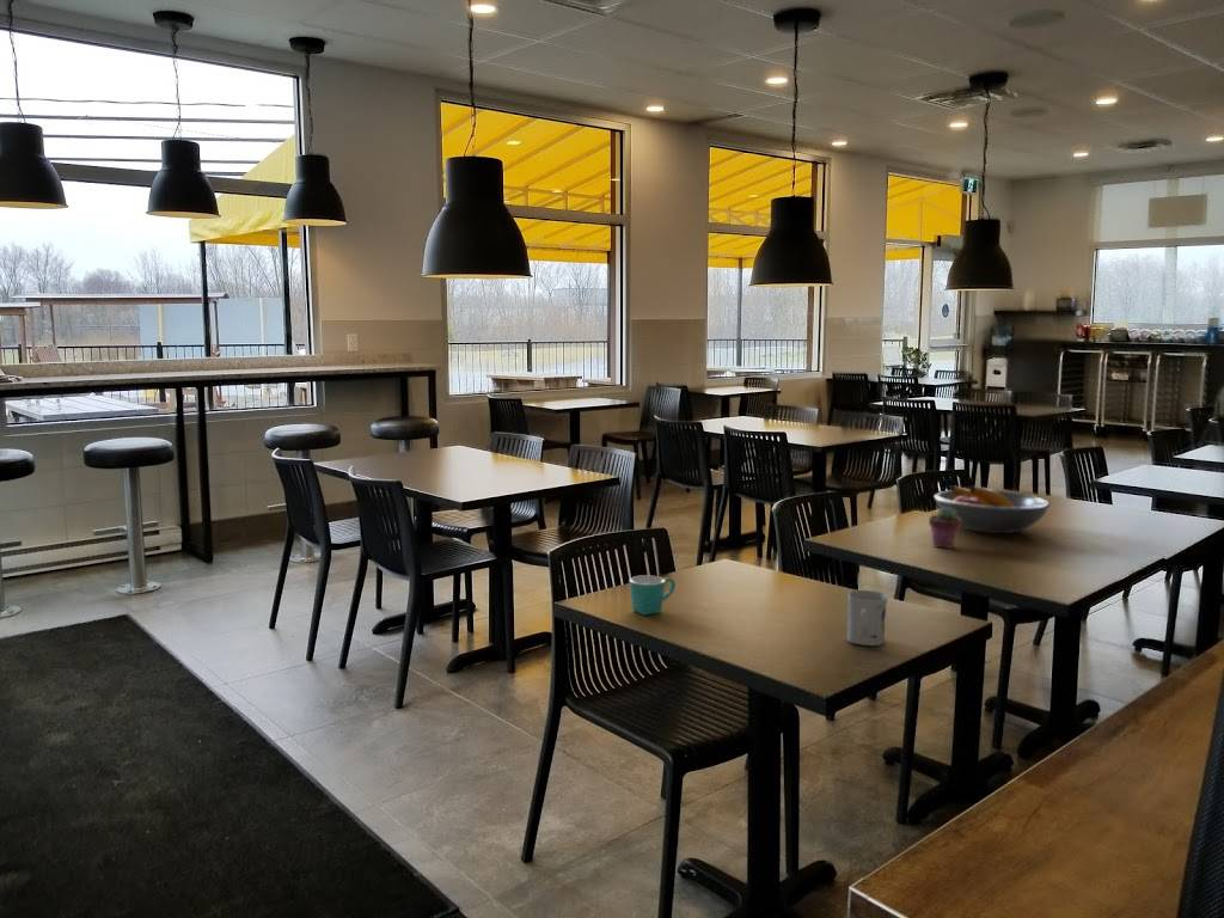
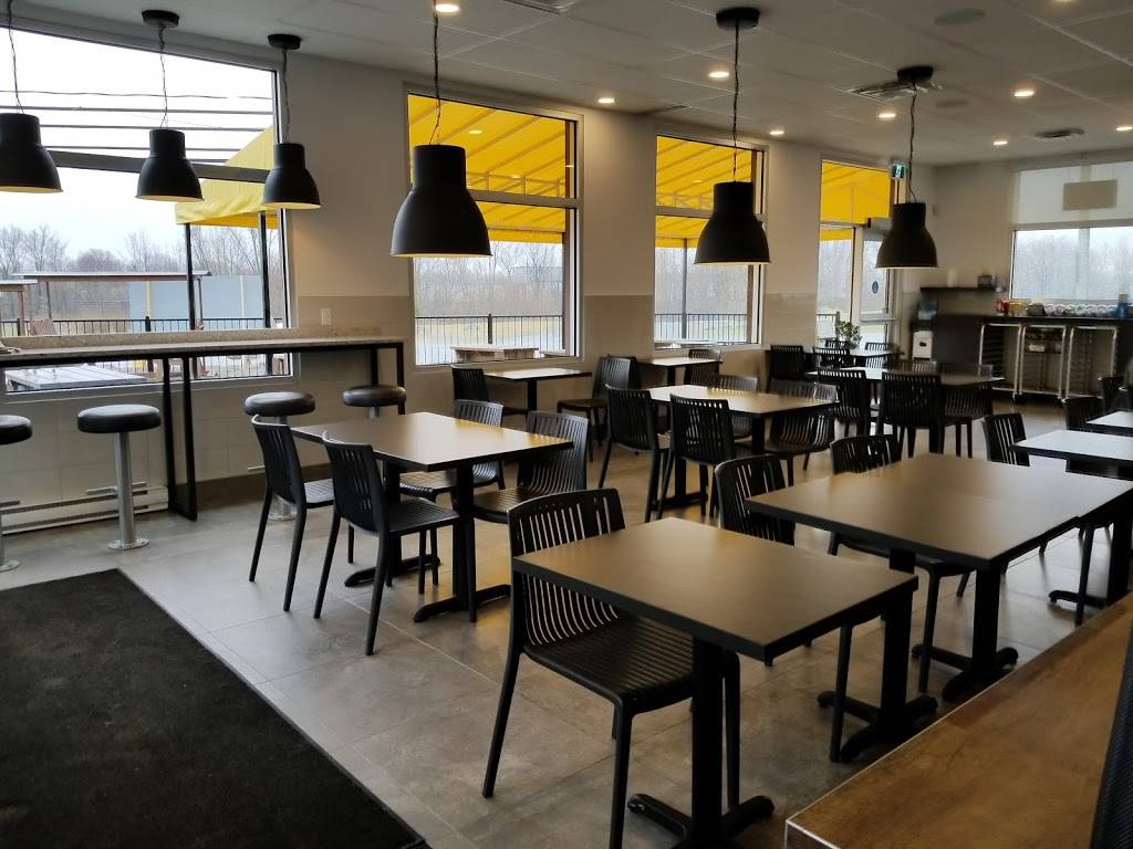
- mug (653, 594)
- fruit bowl (990, 509)
- potted succulent (944, 526)
- mug (865, 619)
